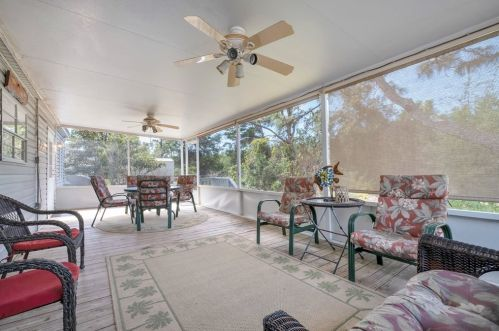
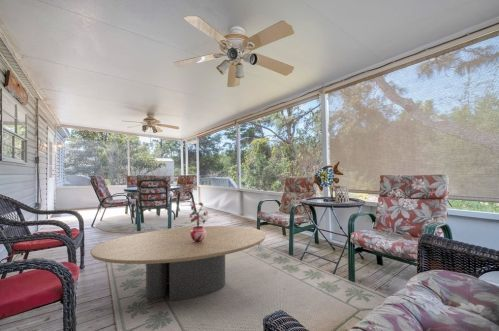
+ coffee table (187, 263)
+ potted plant (197, 221)
